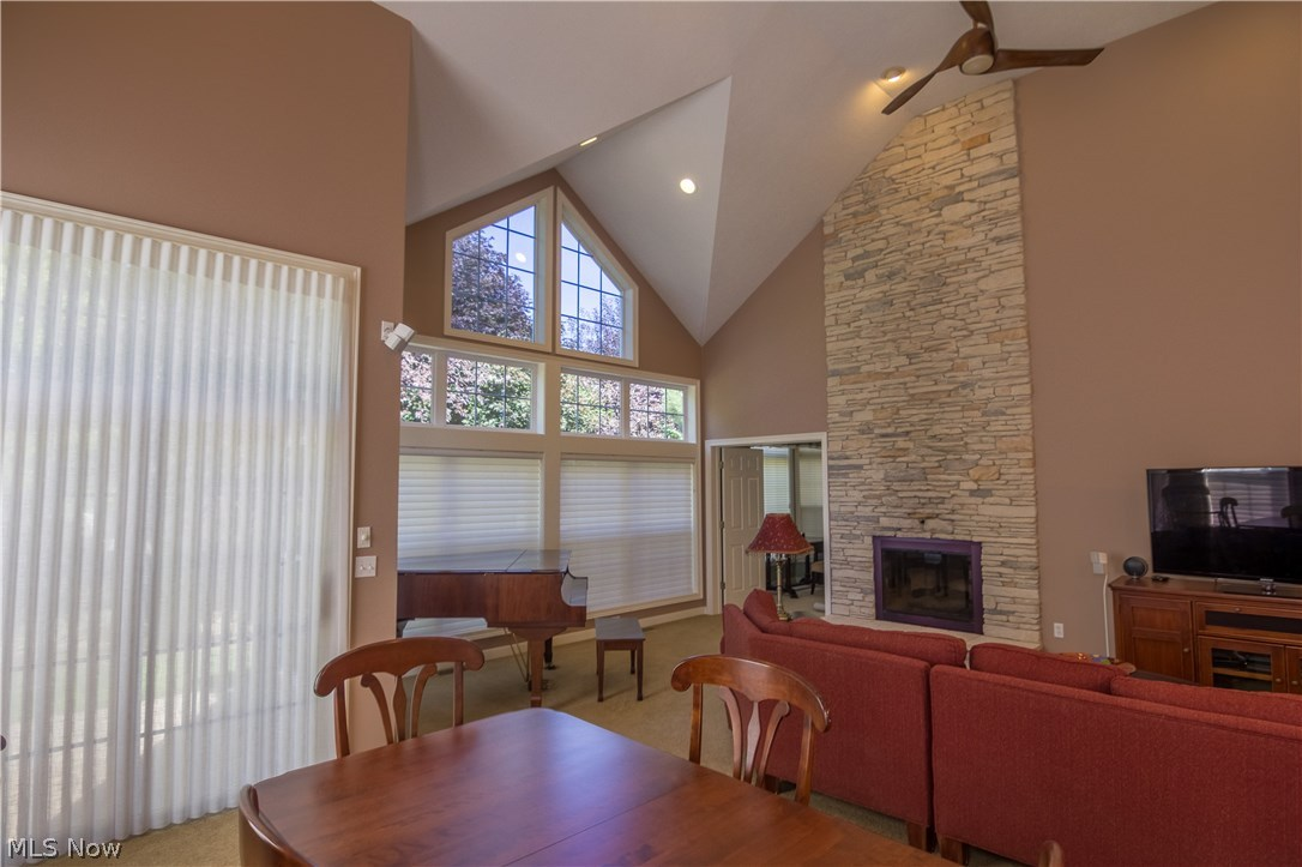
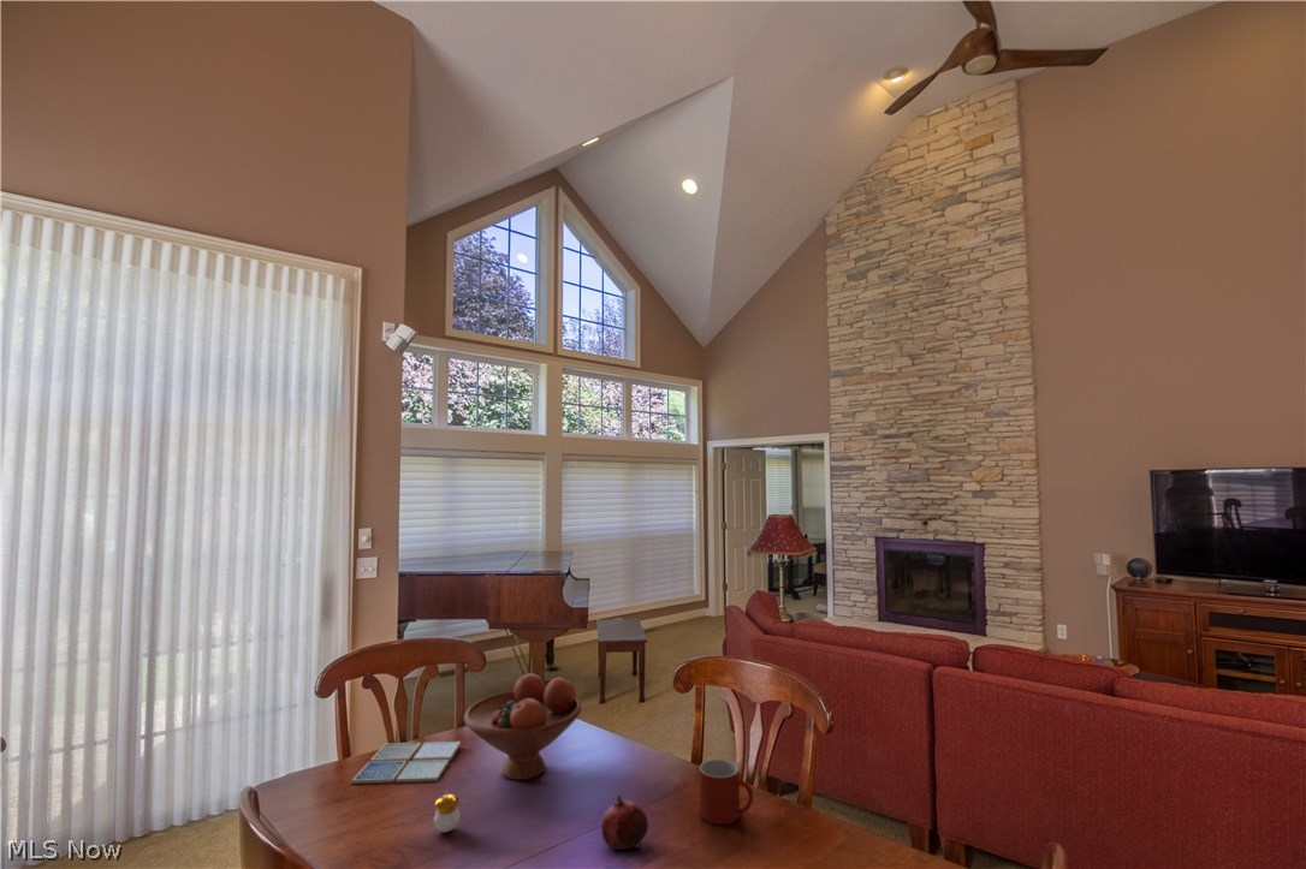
+ mug (728, 792)
+ drink coaster (409, 762)
+ fruit (624, 820)
+ fruit bowl (523, 727)
+ candle (446, 811)
